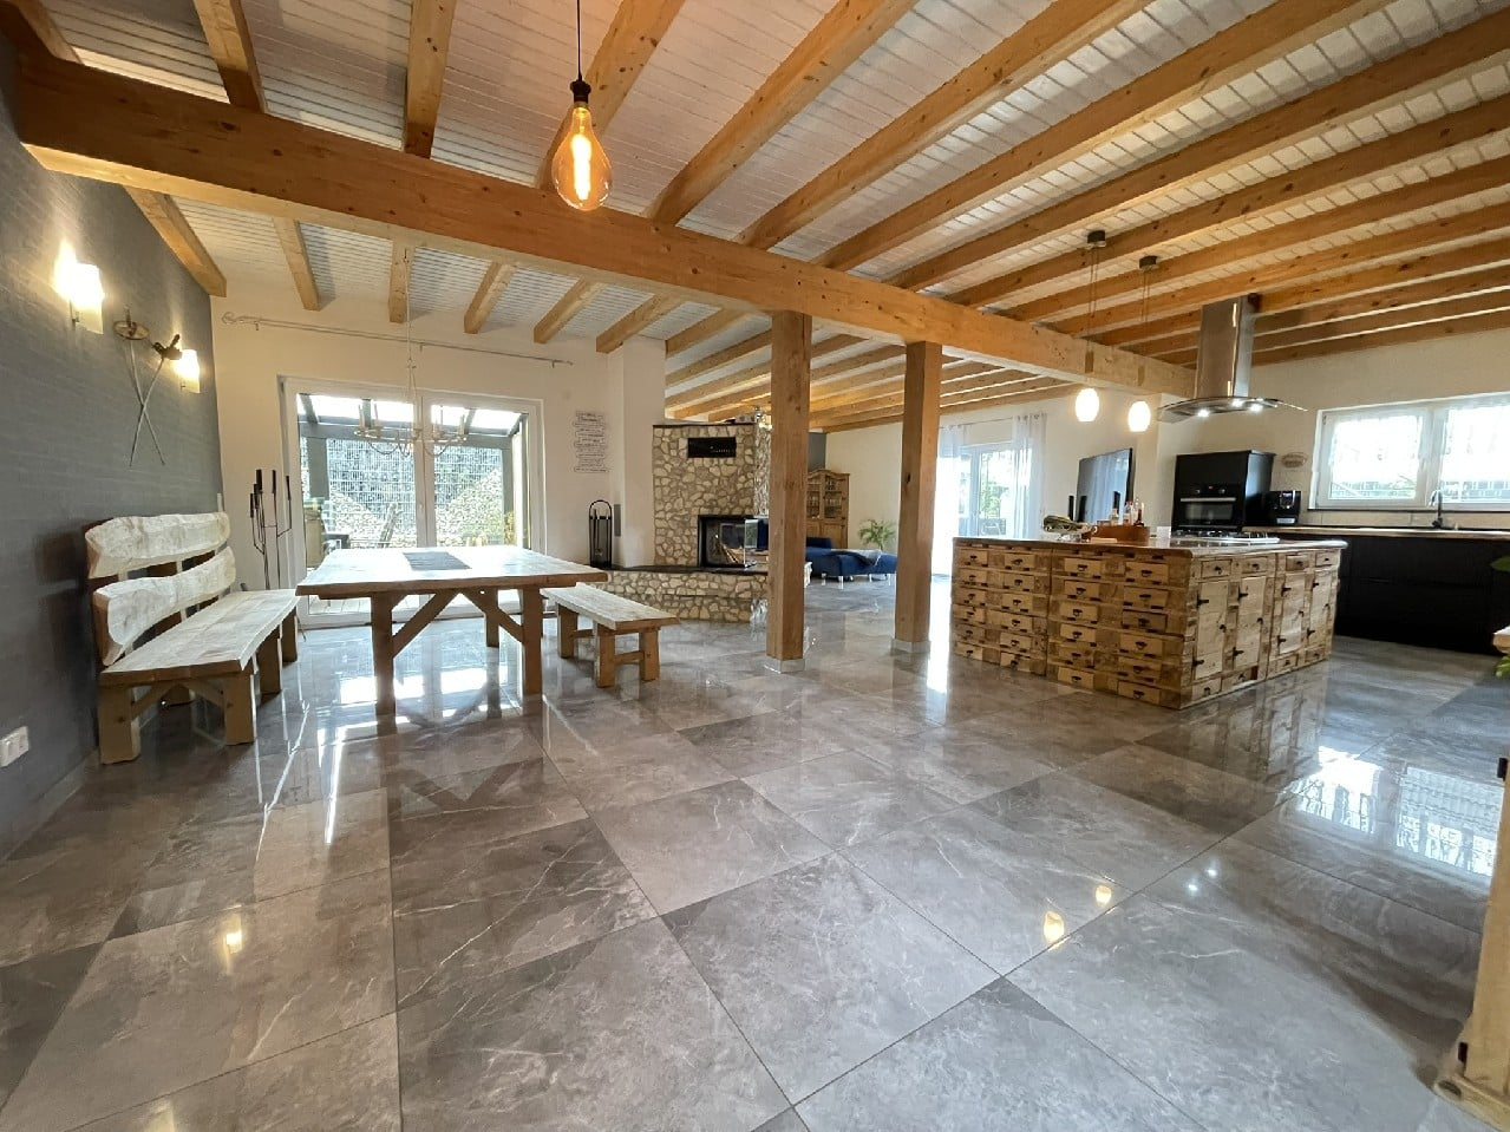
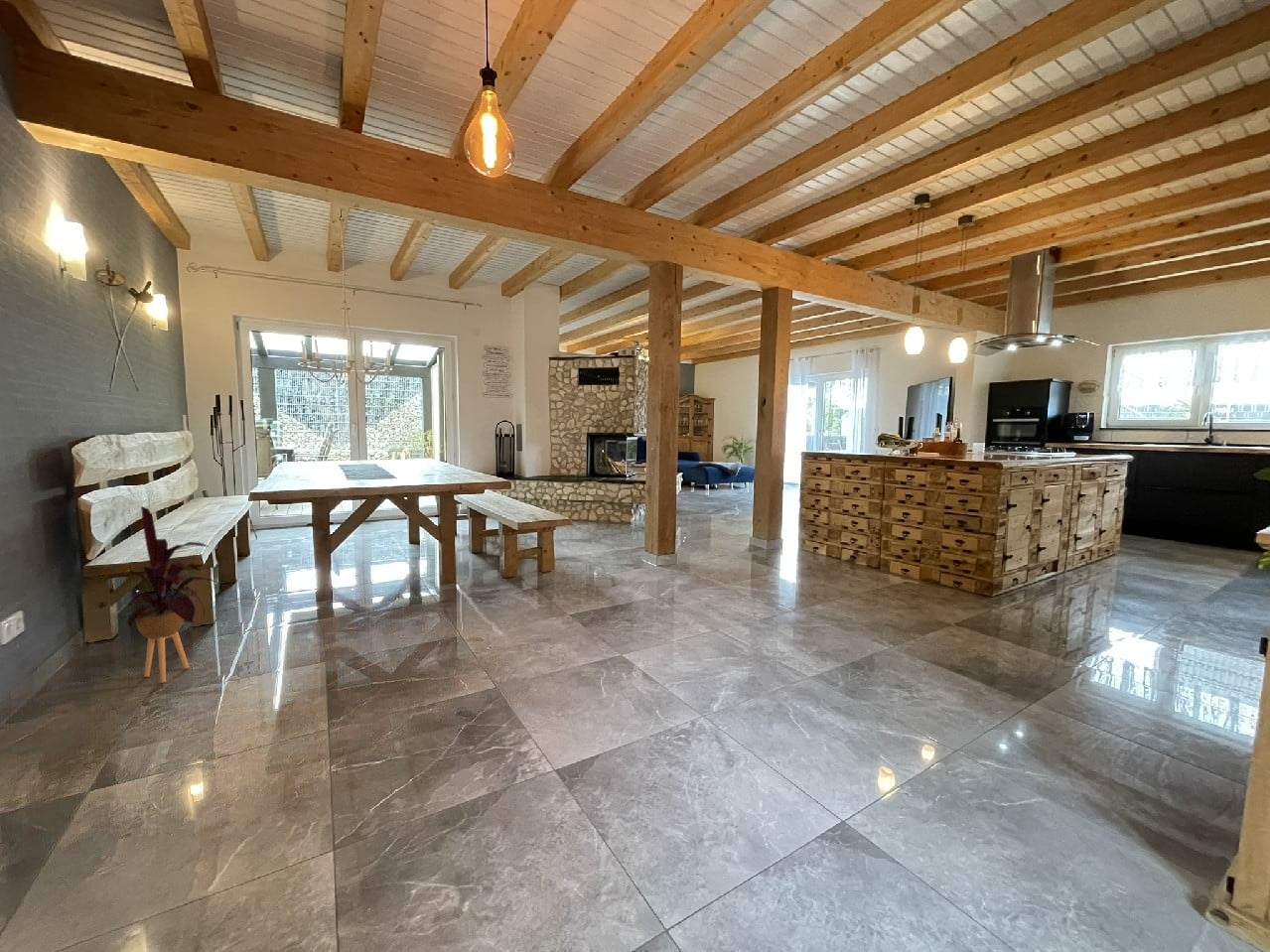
+ house plant (169, 589)
